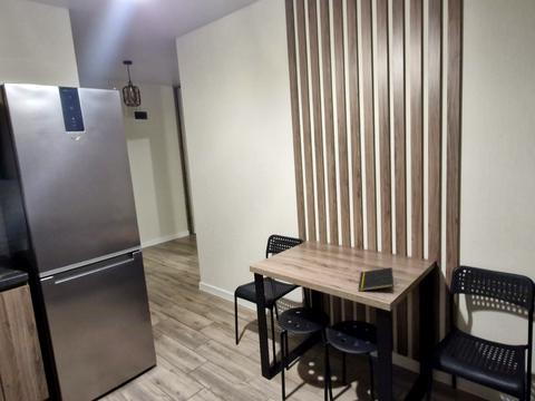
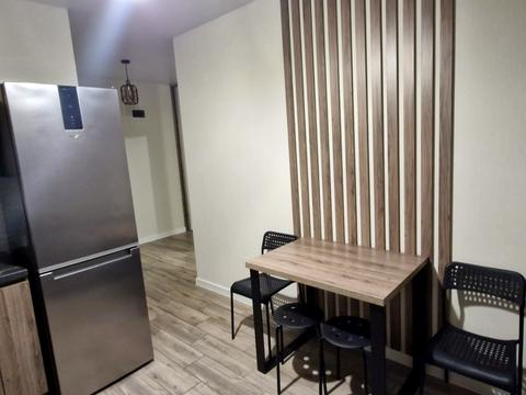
- notepad (376, 278)
